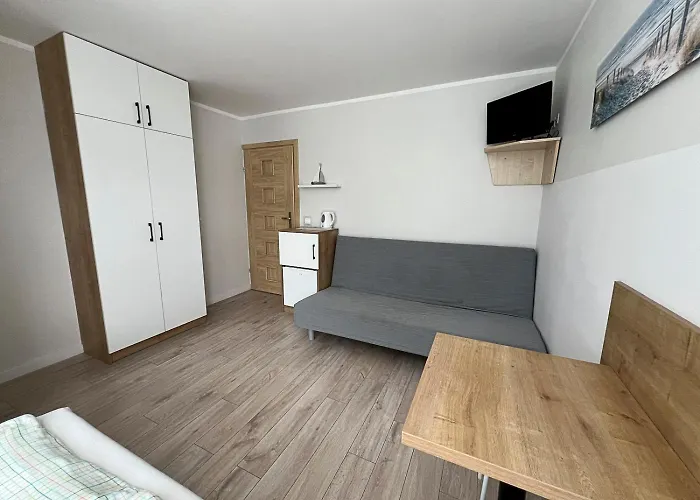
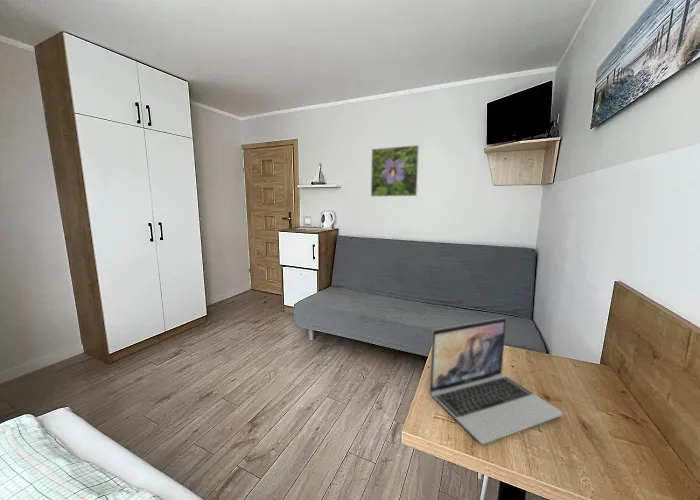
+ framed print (394, 172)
+ laptop (495, 371)
